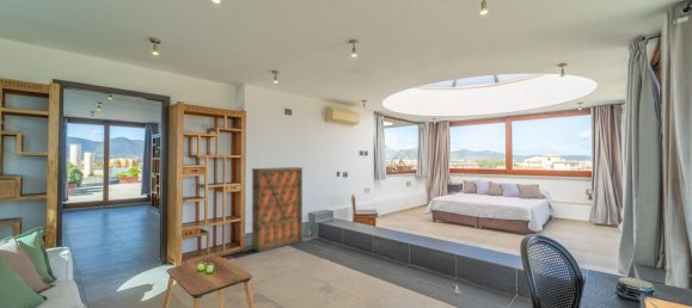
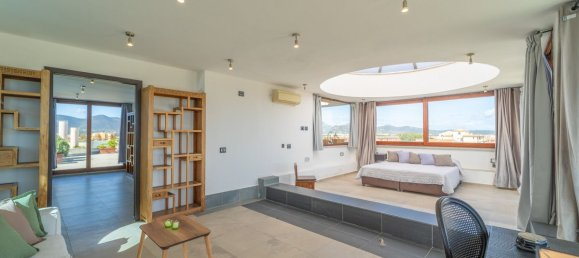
- storage cabinet (277, 207)
